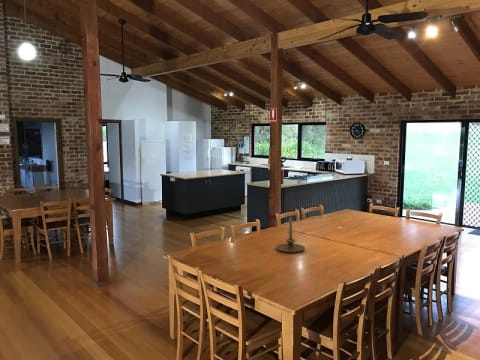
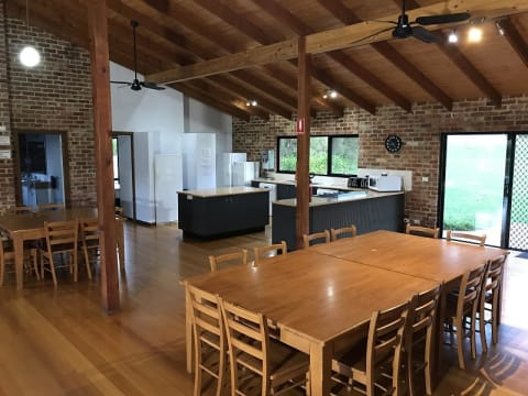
- candle holder (290, 232)
